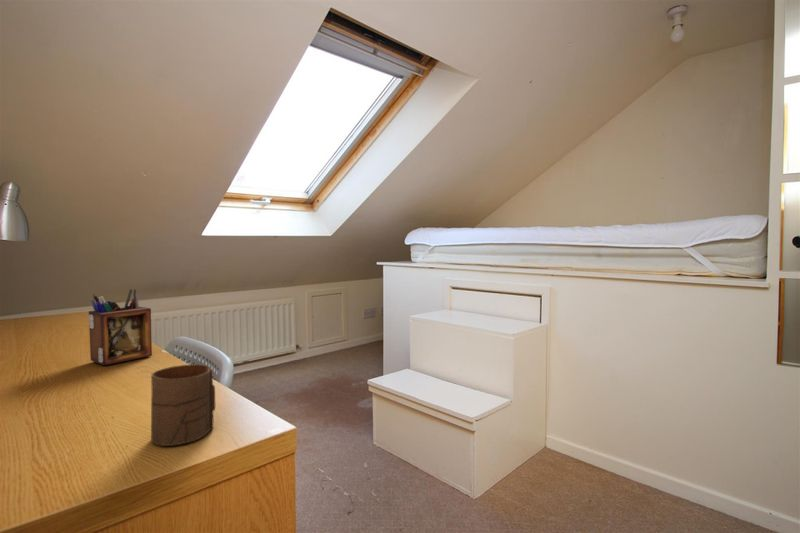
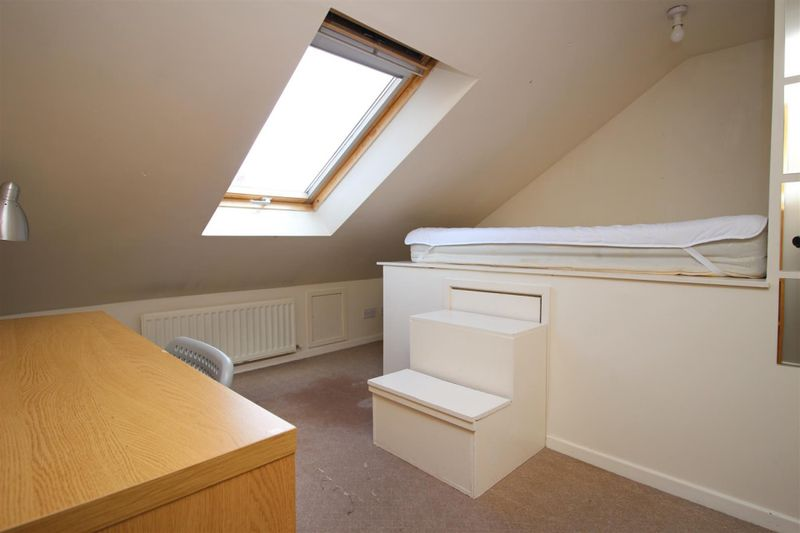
- desk organizer (120, 324)
- cup (183, 402)
